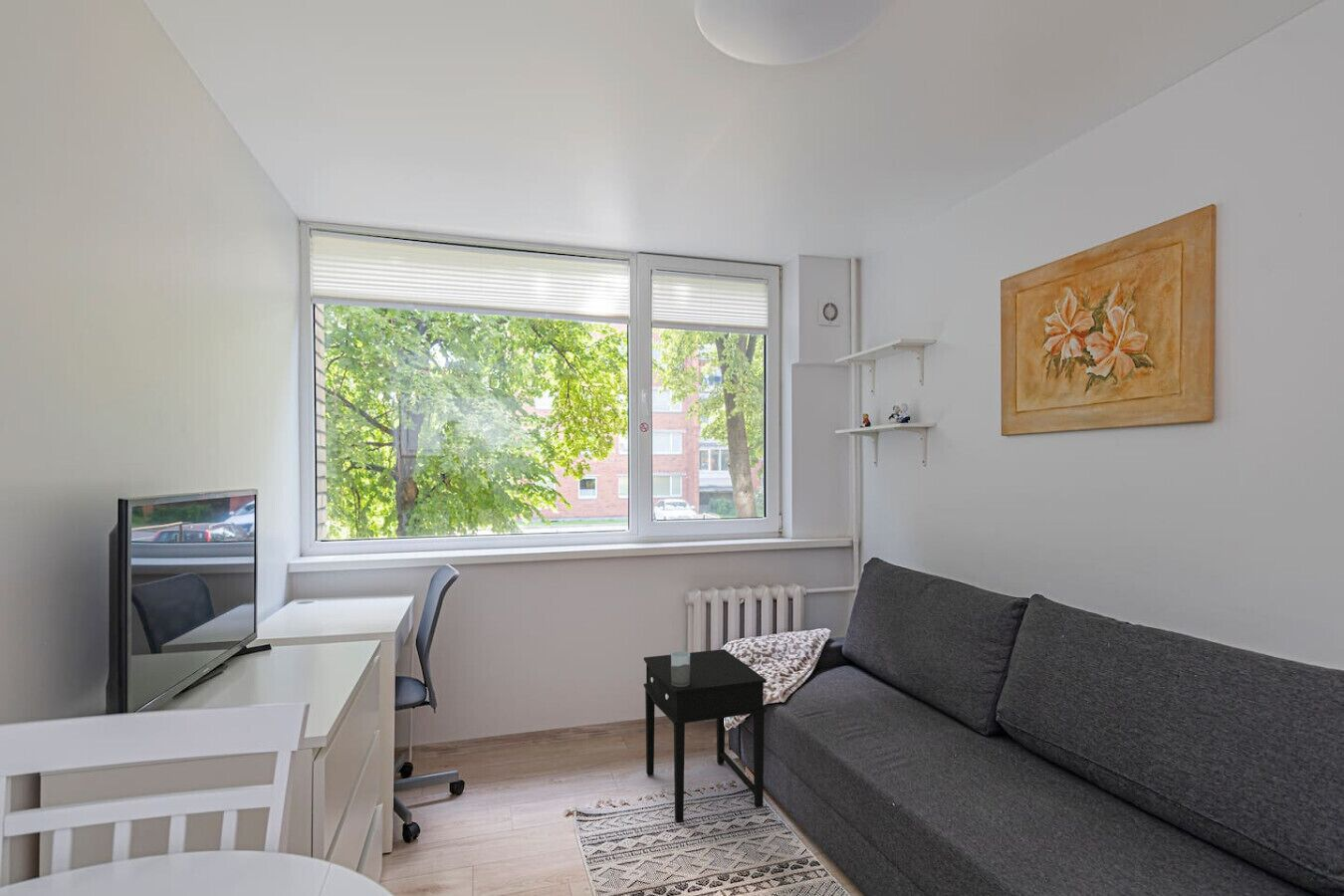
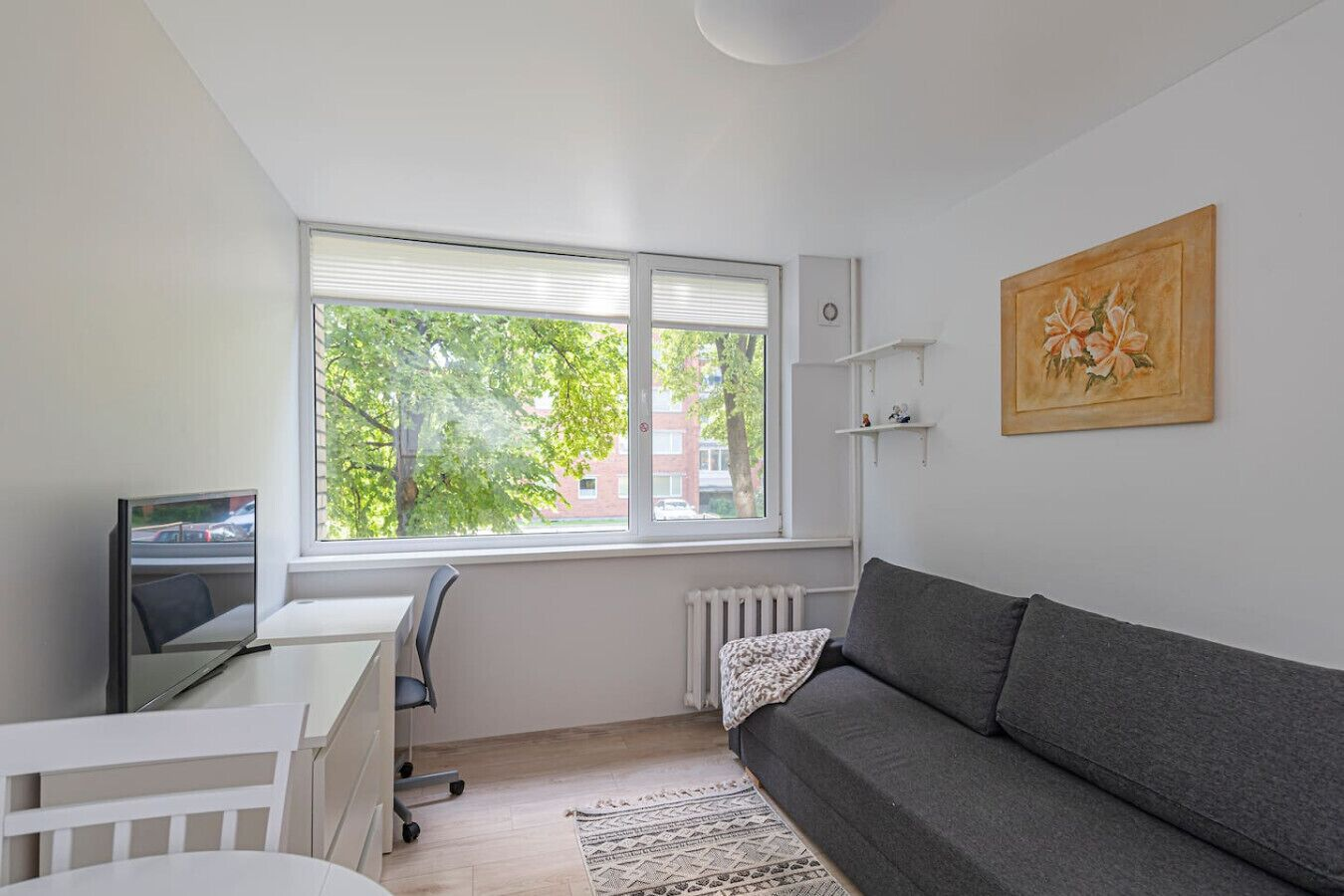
- mug (678, 666)
- side table (697, 721)
